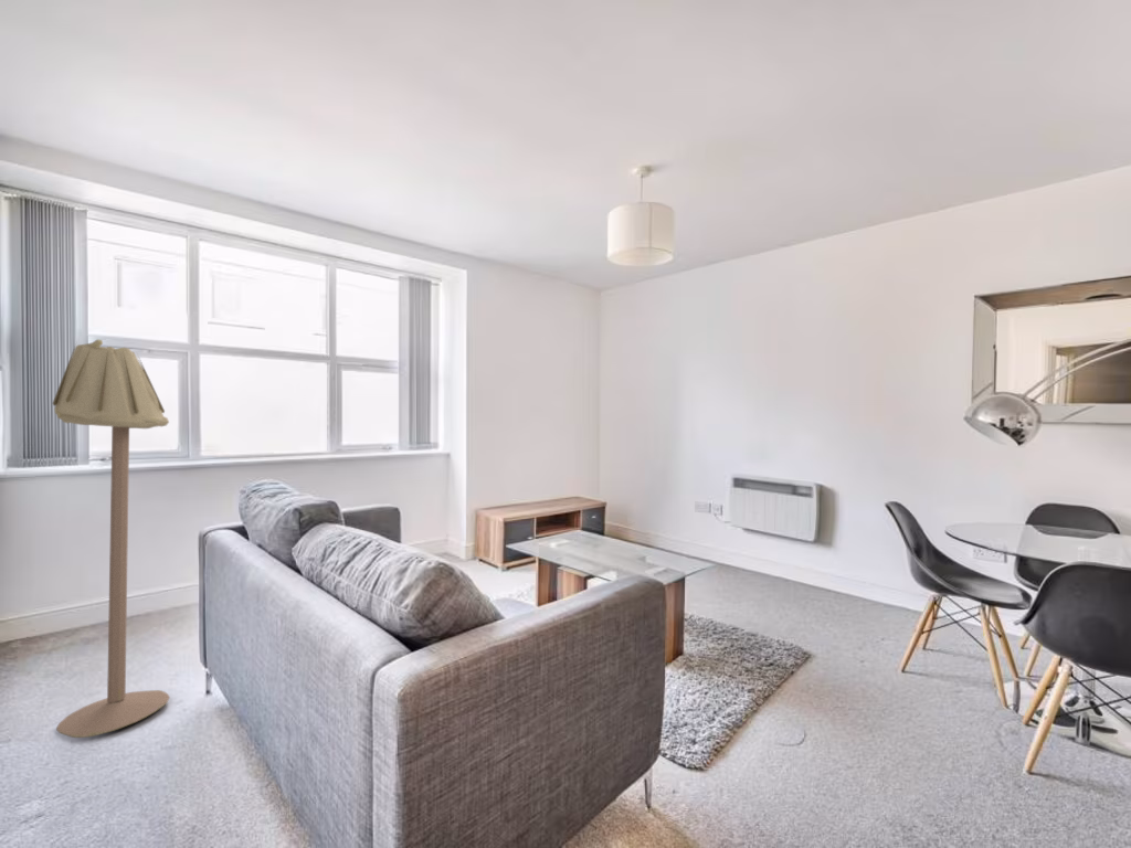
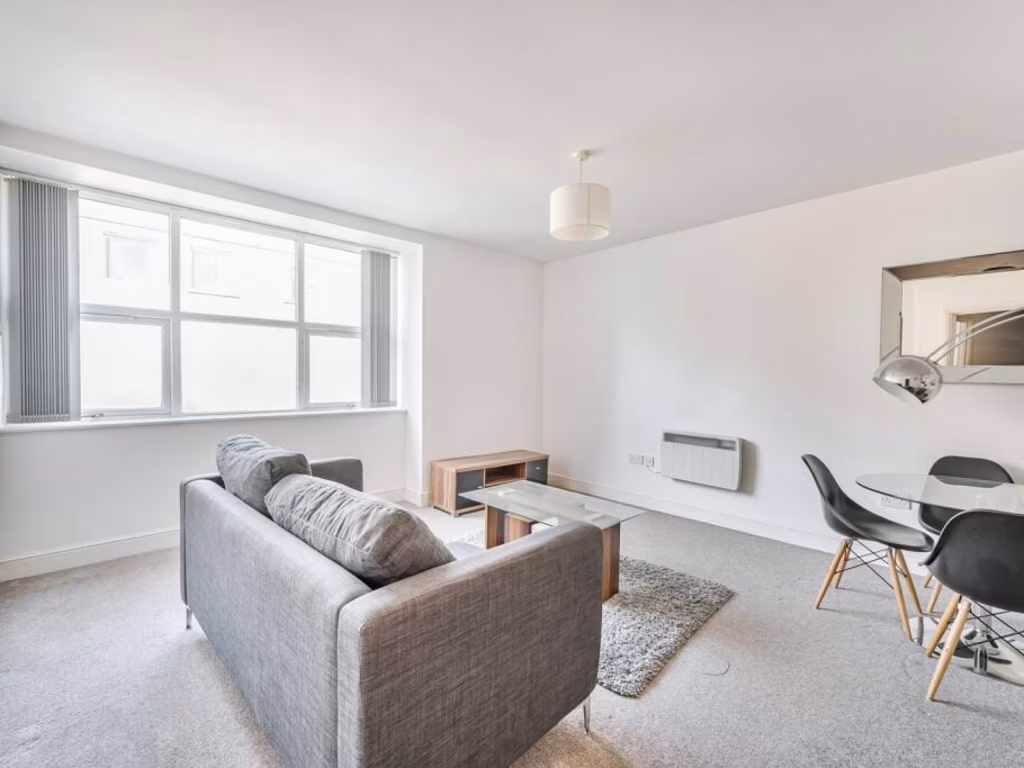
- floor lamp (115, 523)
